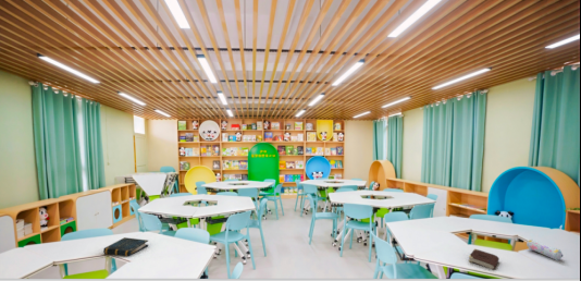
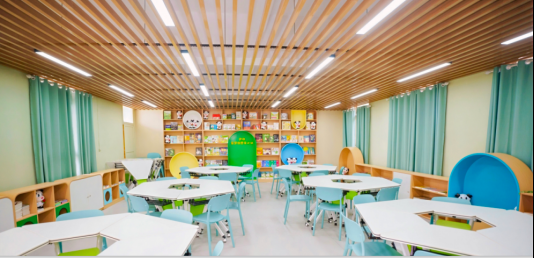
- book (126, 246)
- pencil case (543, 248)
- book (483, 258)
